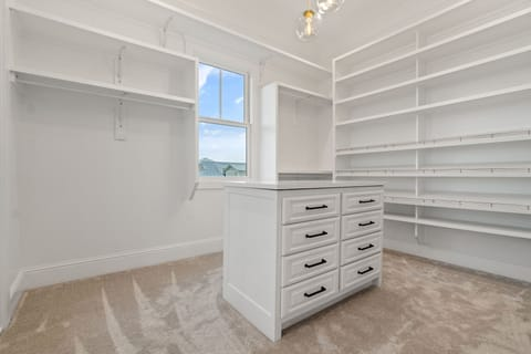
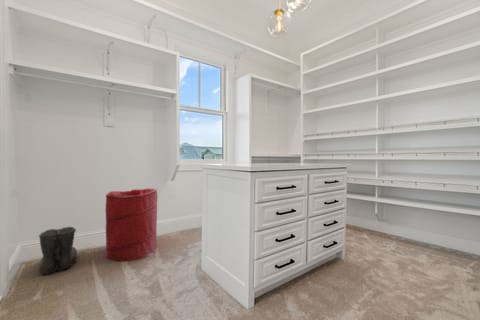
+ boots (59, 245)
+ laundry hamper (132, 220)
